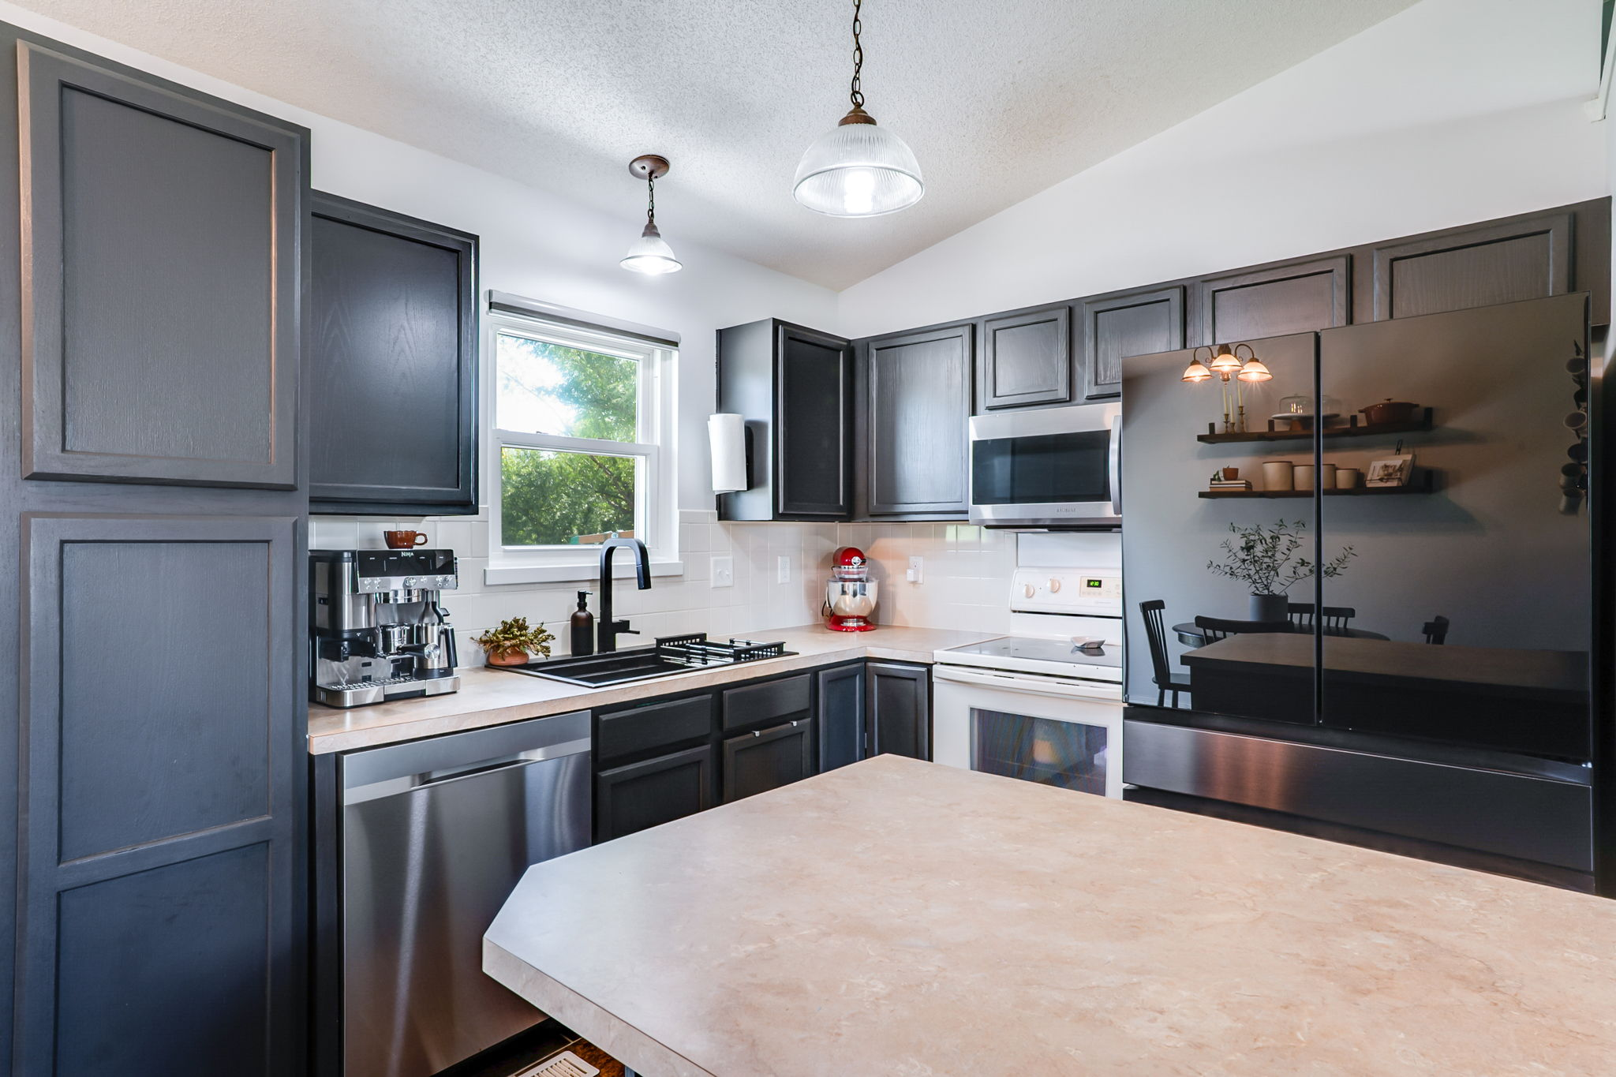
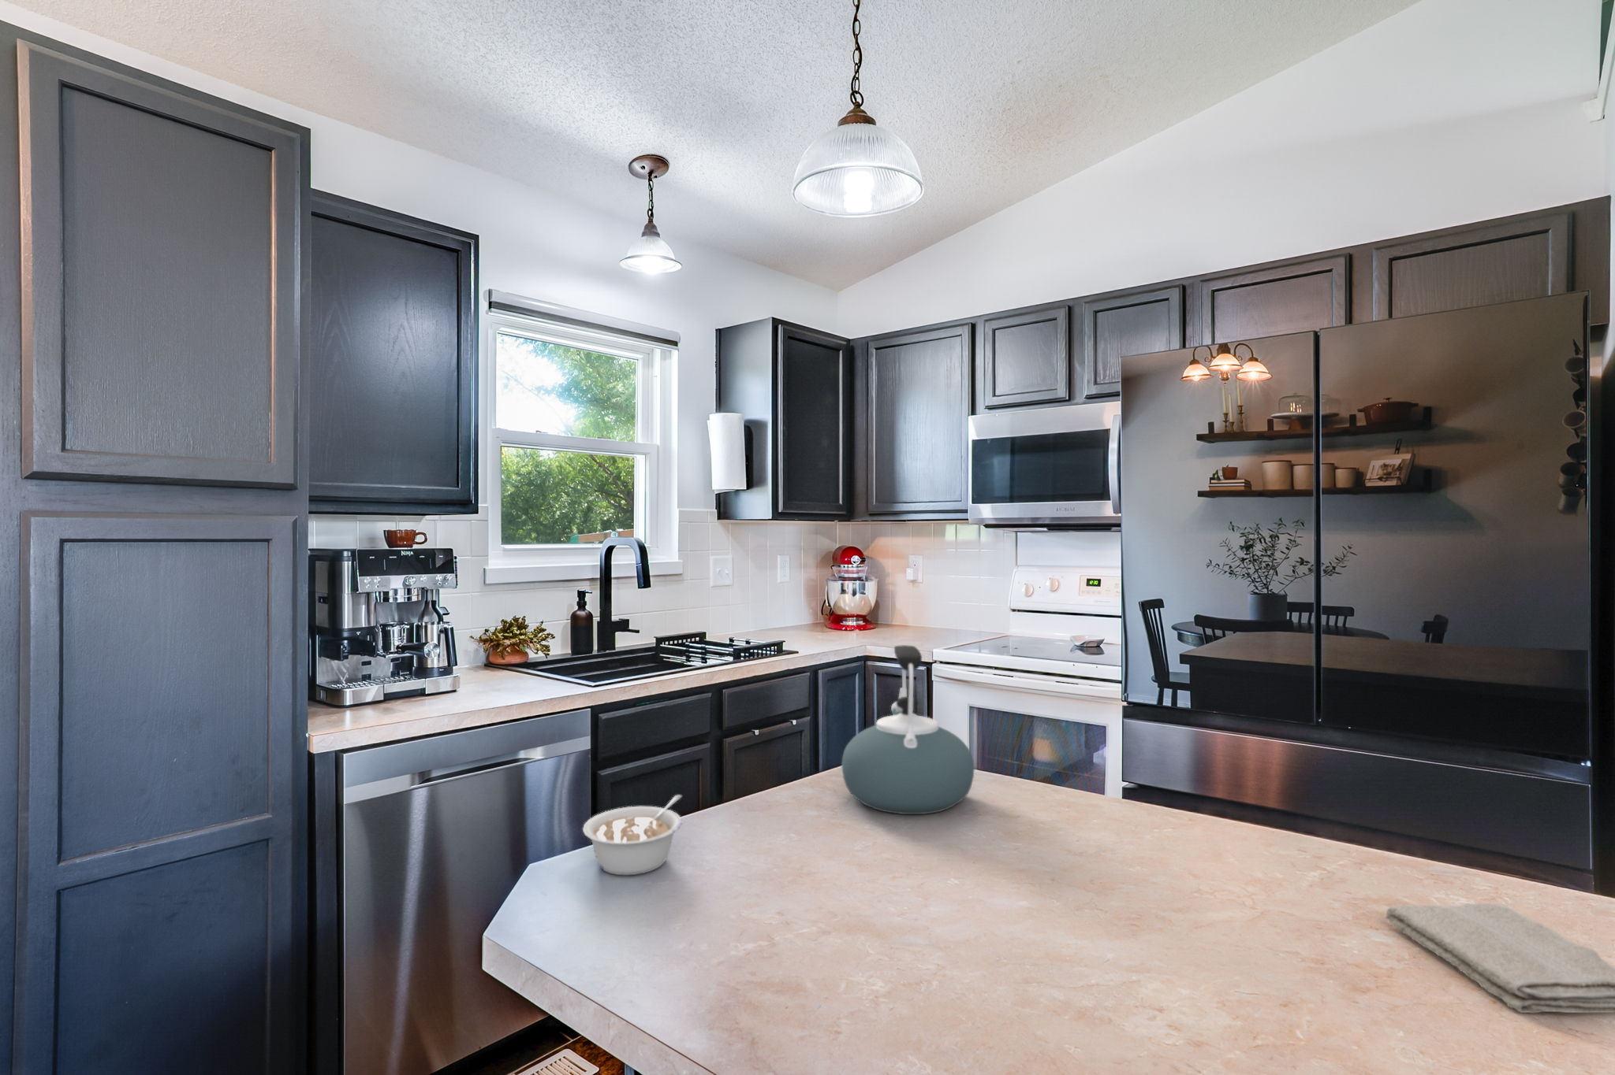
+ legume (633, 836)
+ kettle (907, 721)
+ washcloth (1505, 950)
